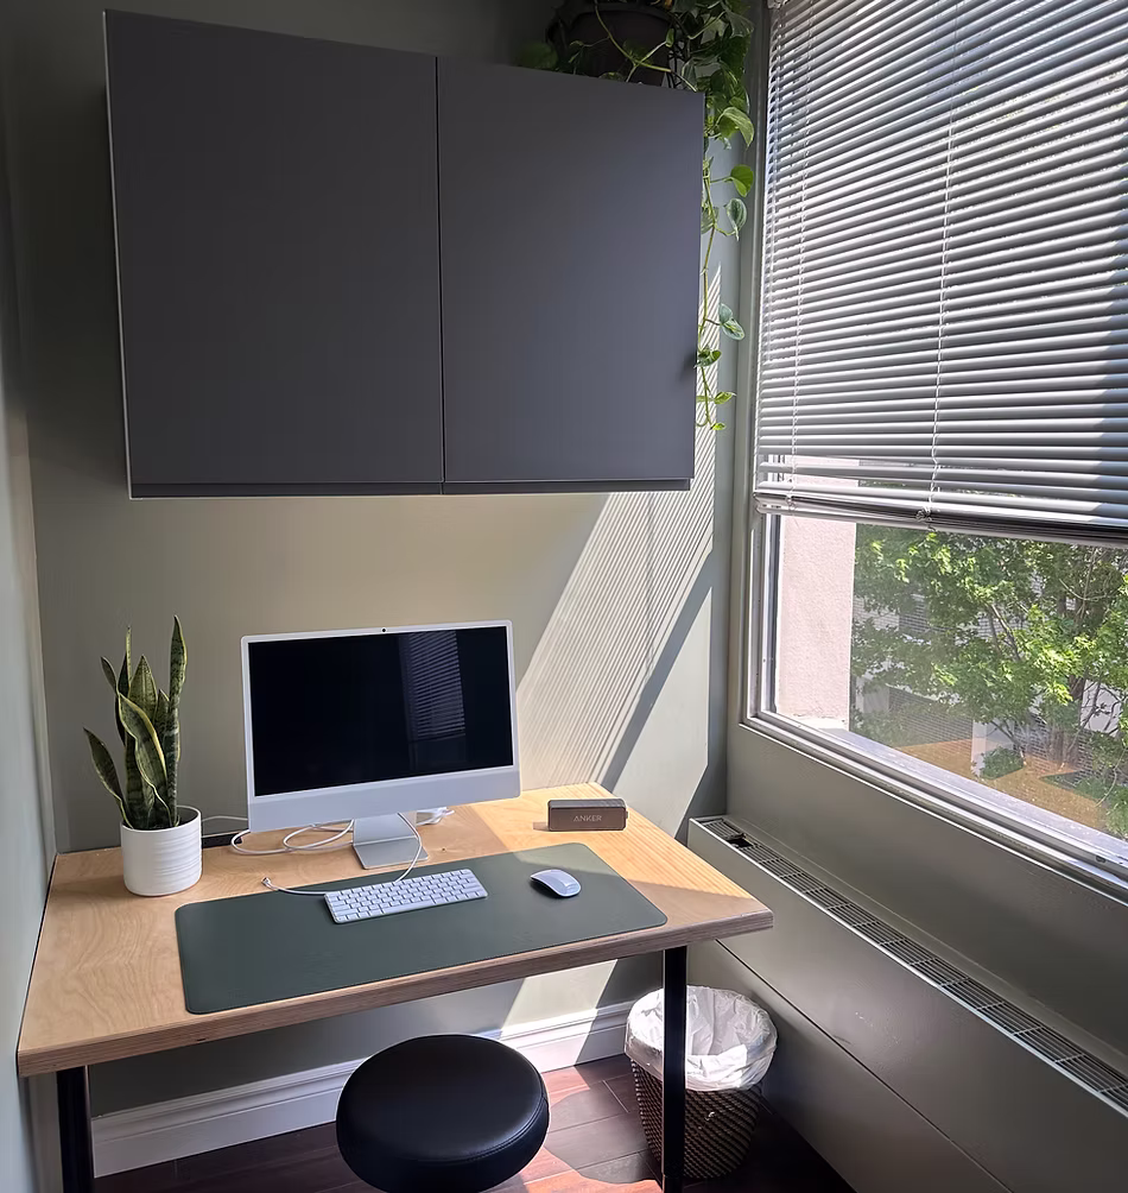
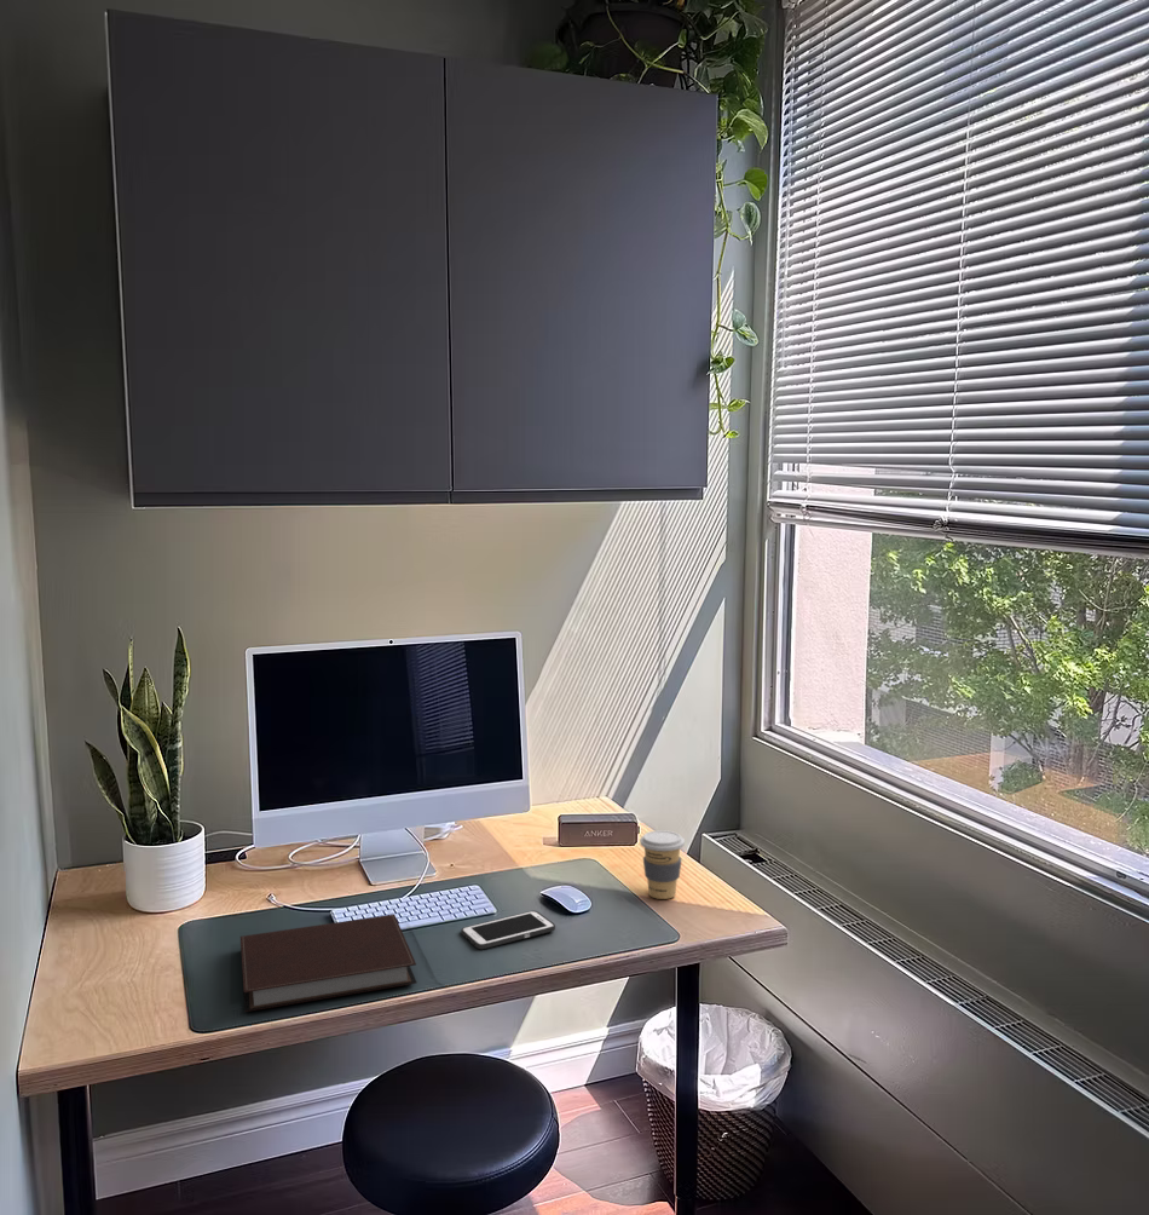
+ notebook (325, 957)
+ coffee cup (662, 865)
+ cell phone (508, 929)
